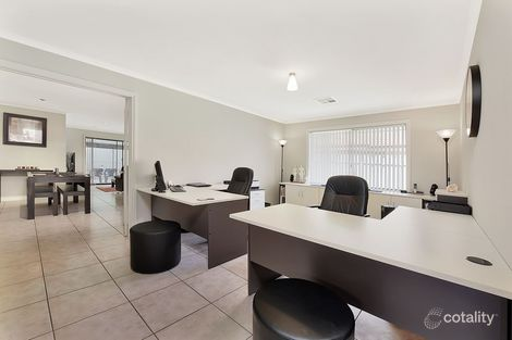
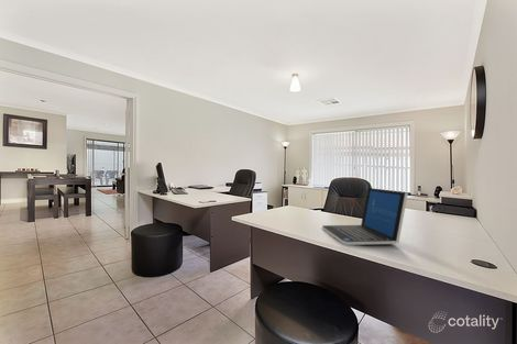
+ laptop (363, 212)
